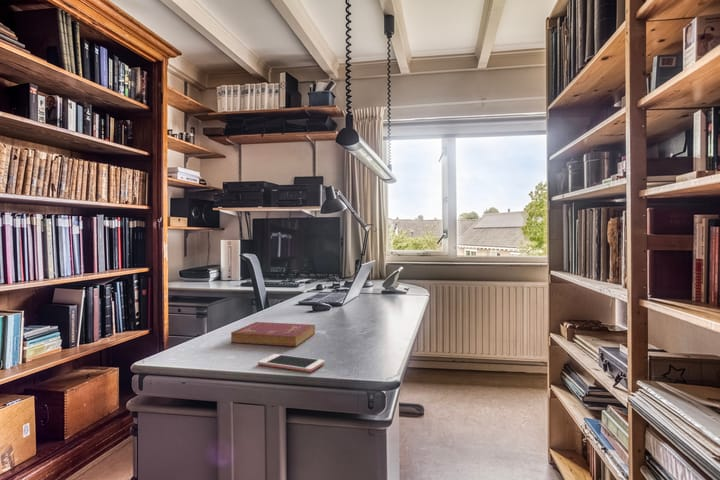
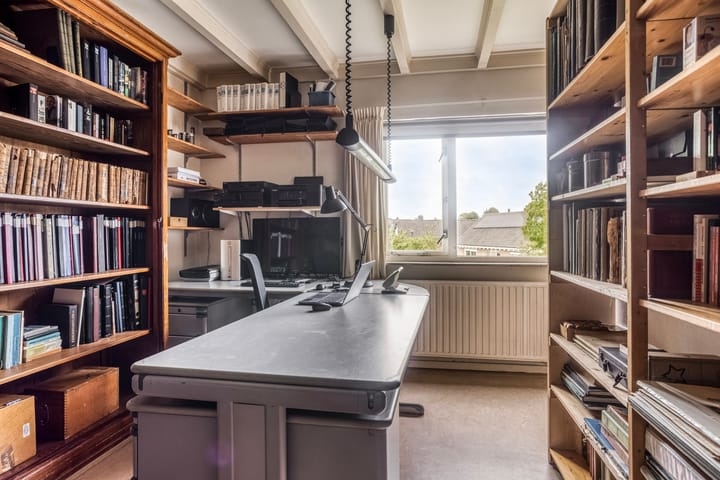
- cell phone (291, 362)
- book (274, 333)
